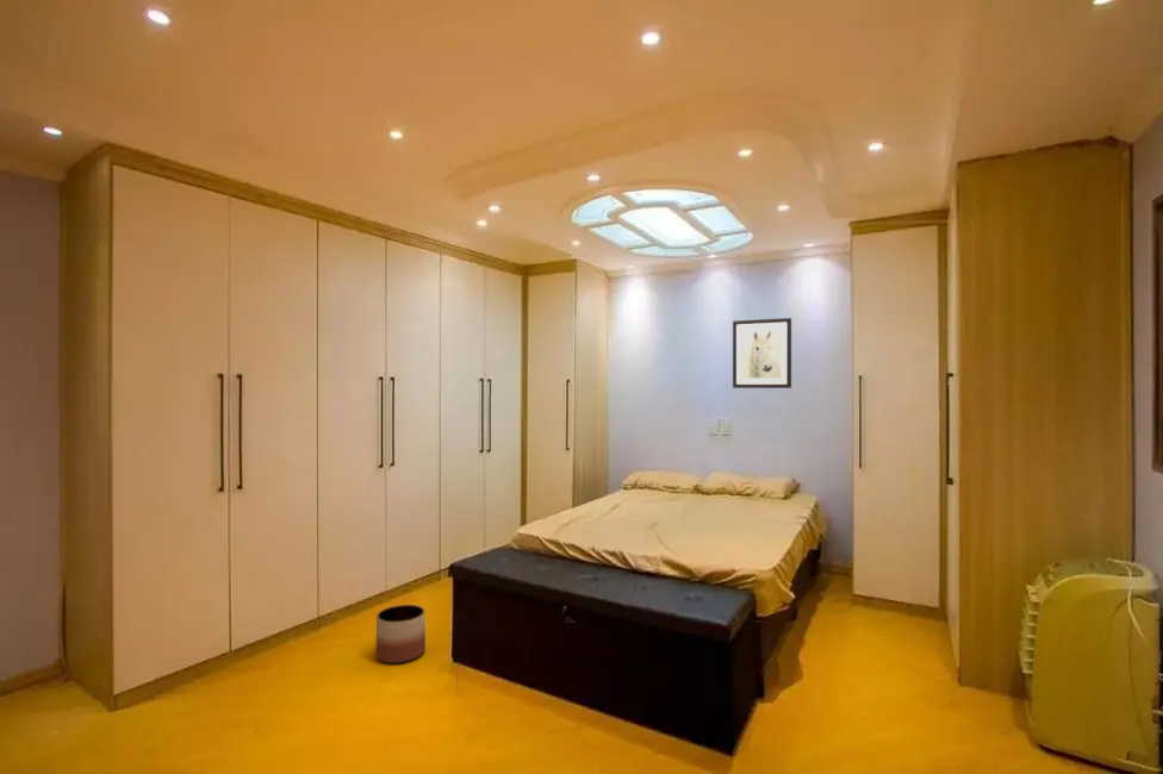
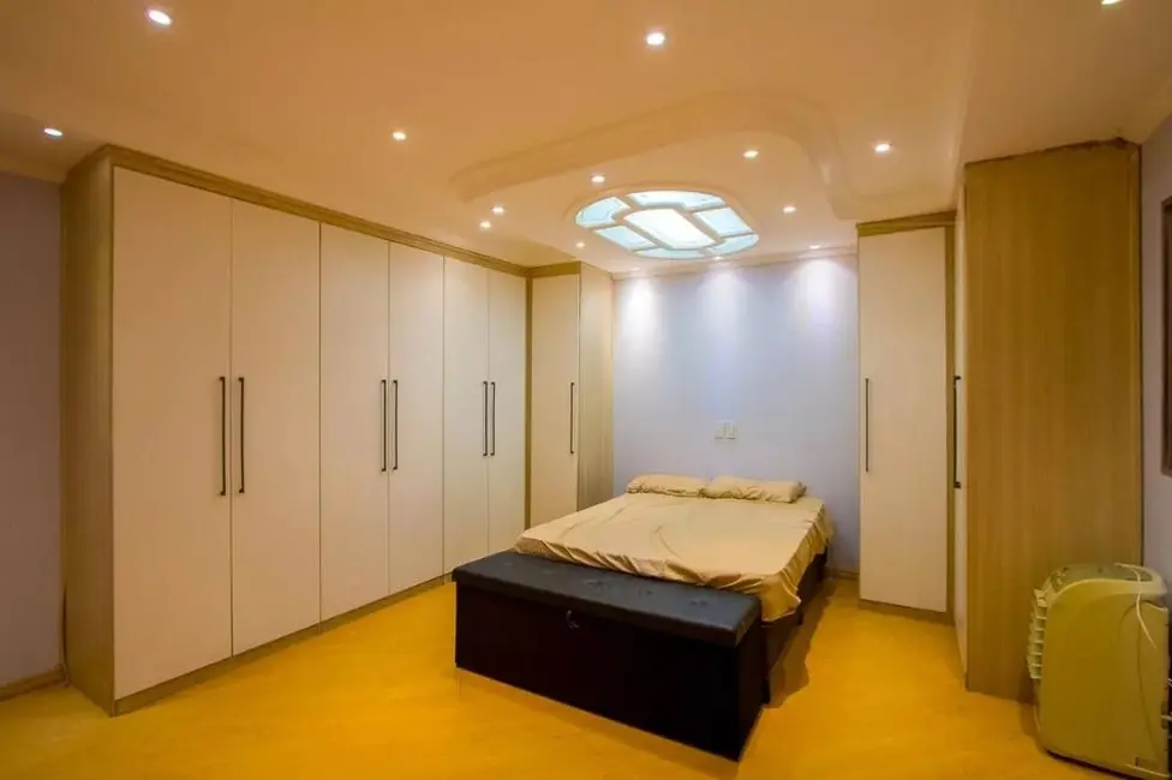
- planter (400, 632)
- wall art (761, 354)
